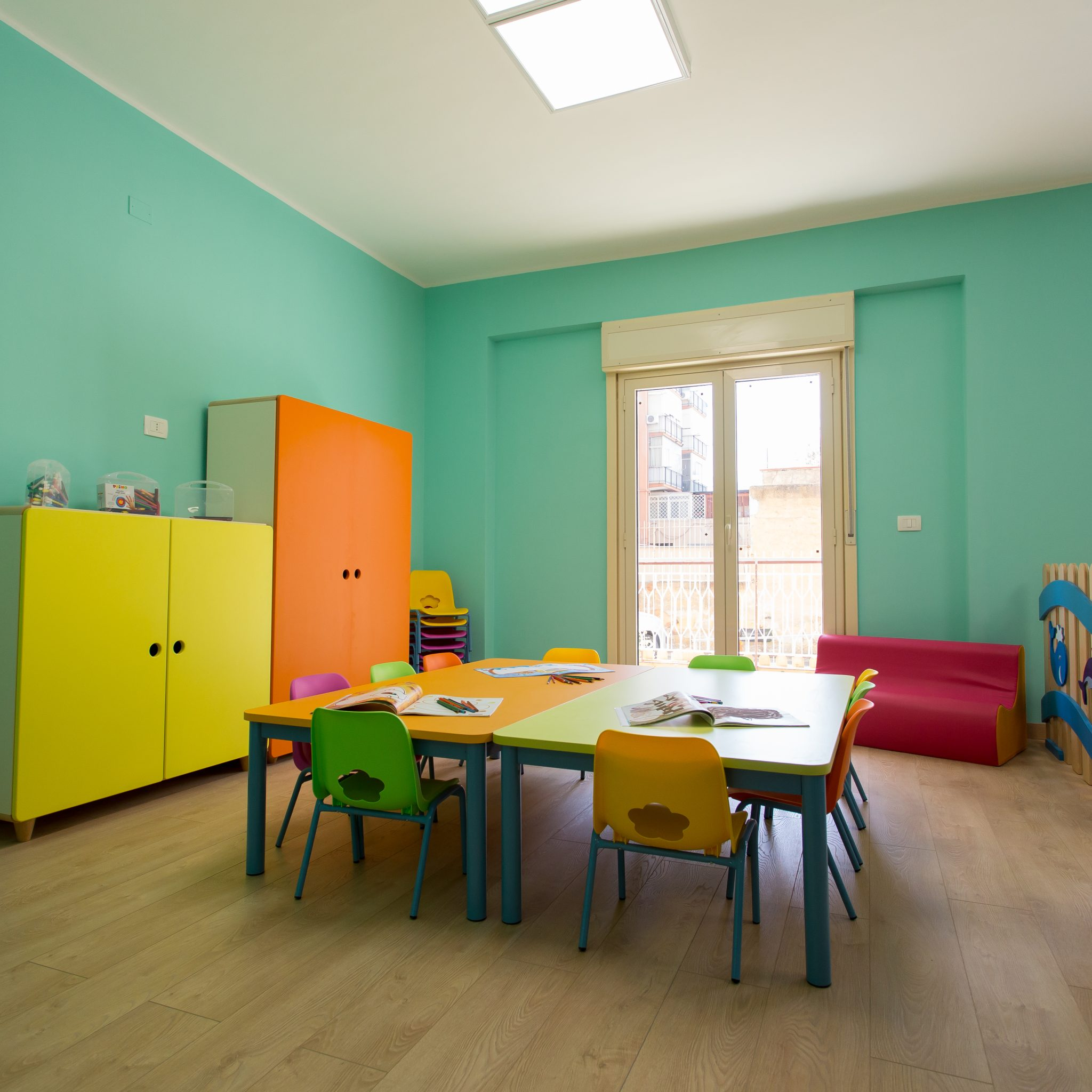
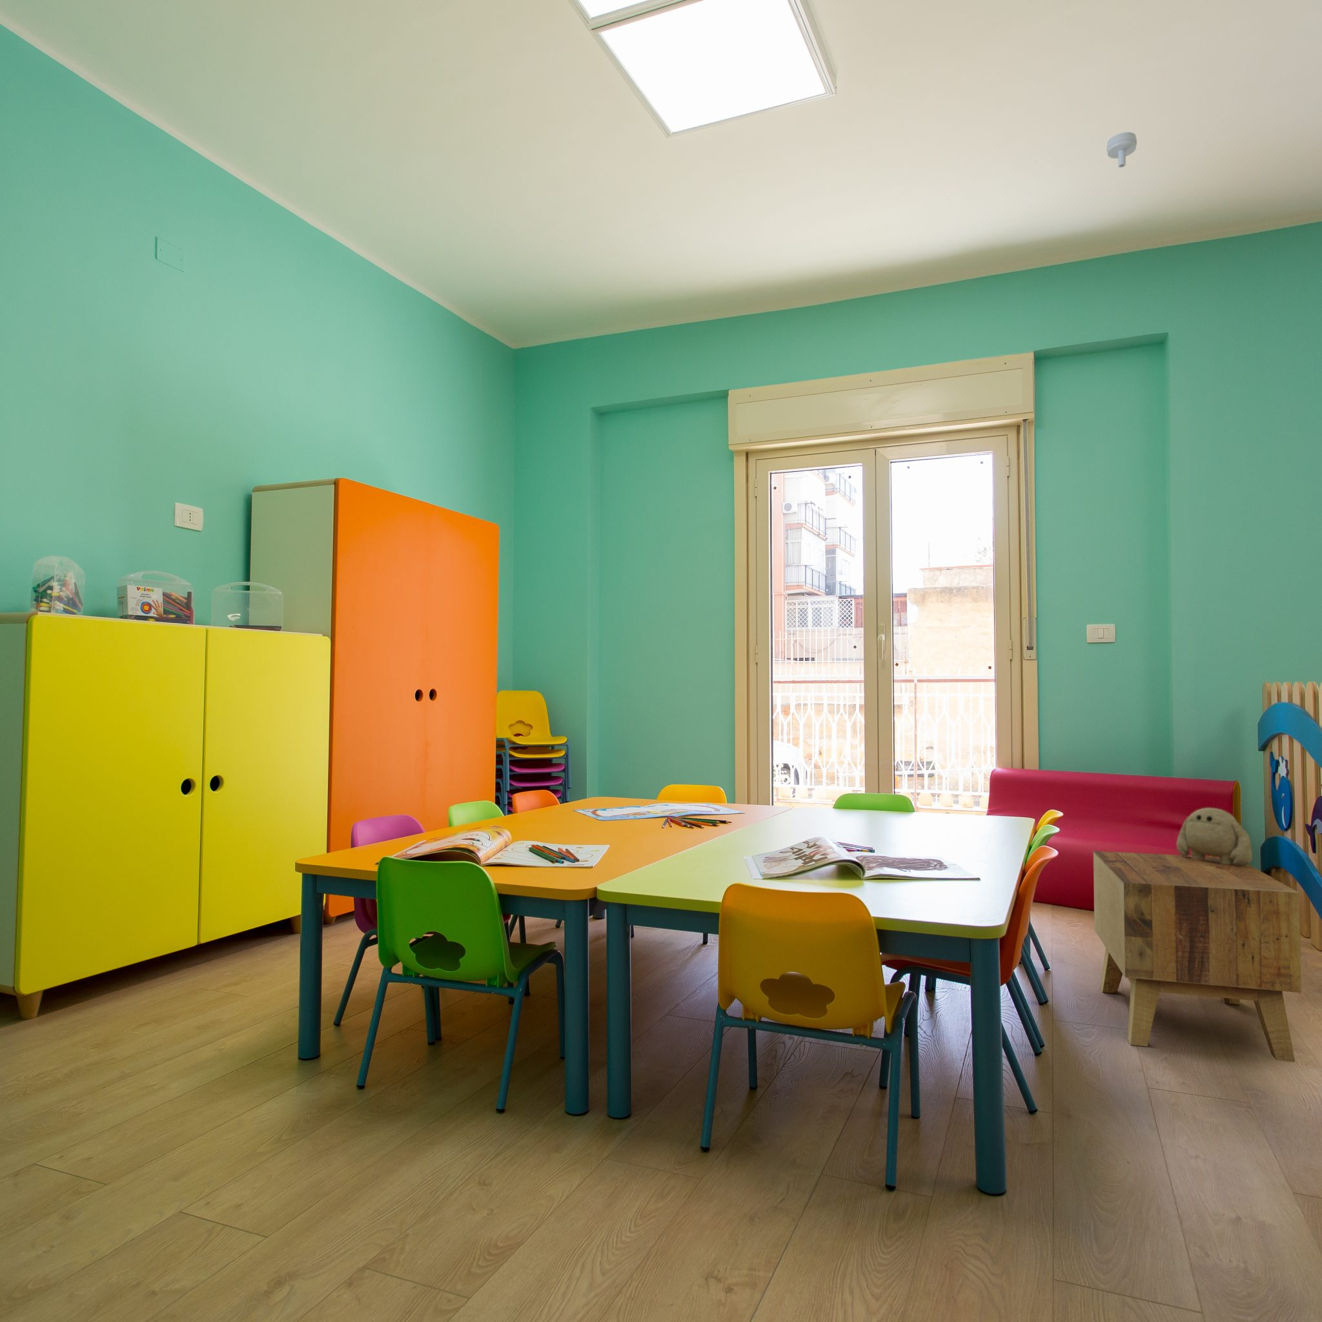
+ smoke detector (1121, 153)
+ stuffed toy (1212, 834)
+ side table (1190, 945)
